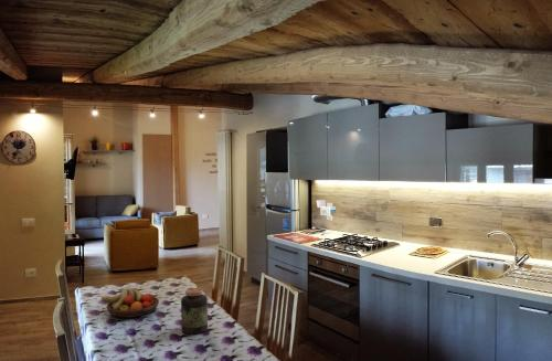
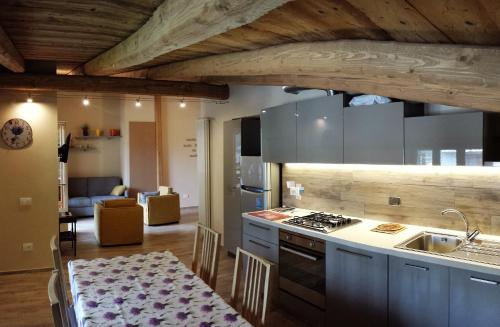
- fruit bowl (132, 300)
- jar (194, 309)
